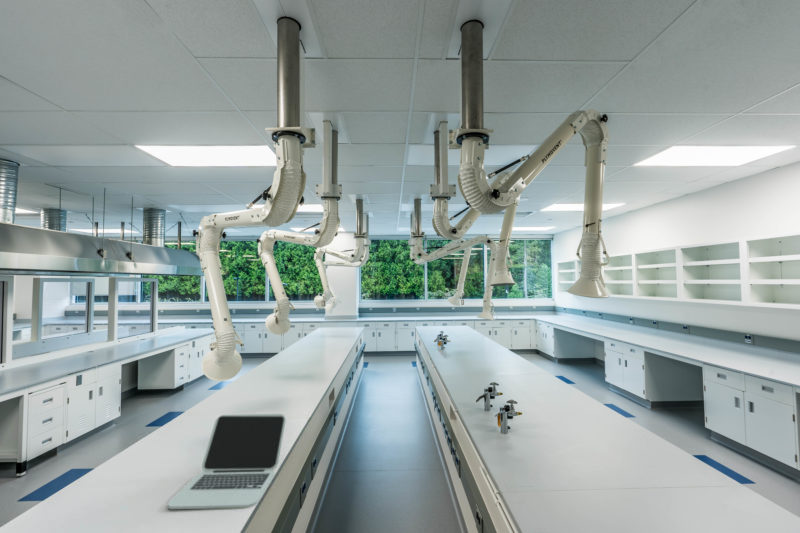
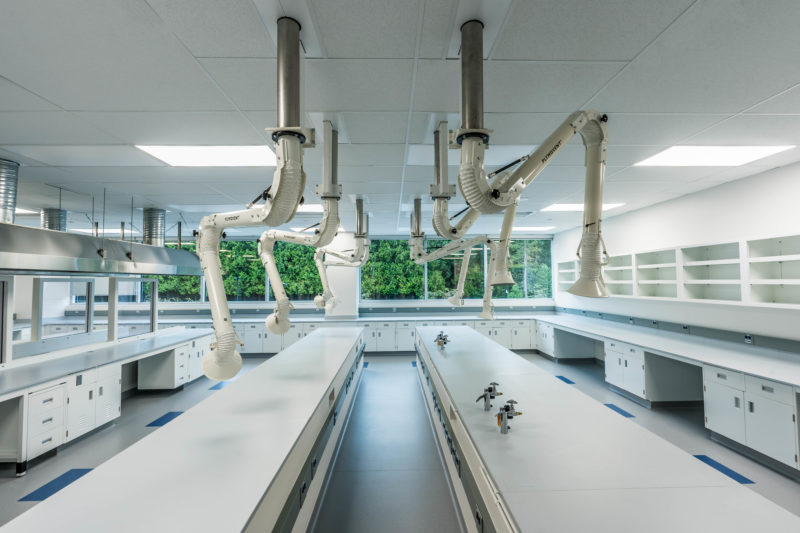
- laptop (233, 455)
